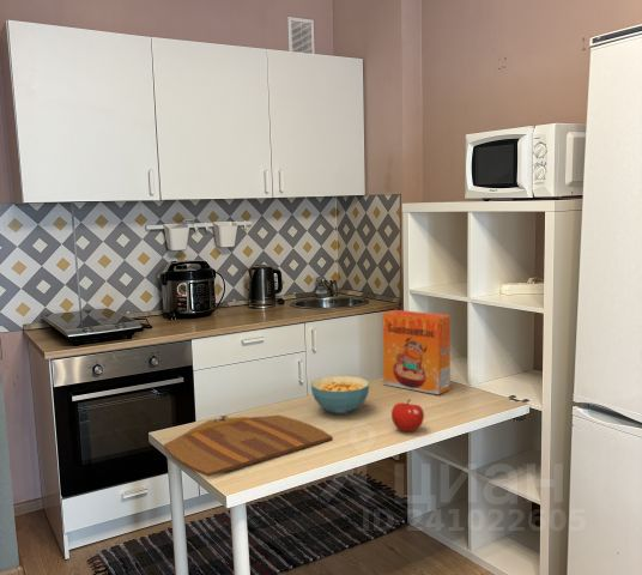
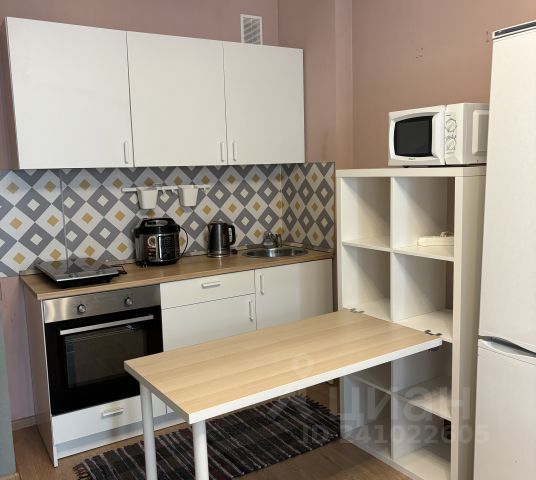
- fruit (407, 414)
- cutting board (238, 435)
- cereal bowl (340, 397)
- cereal box (416, 350)
